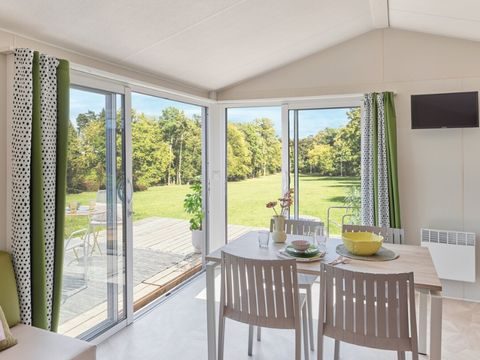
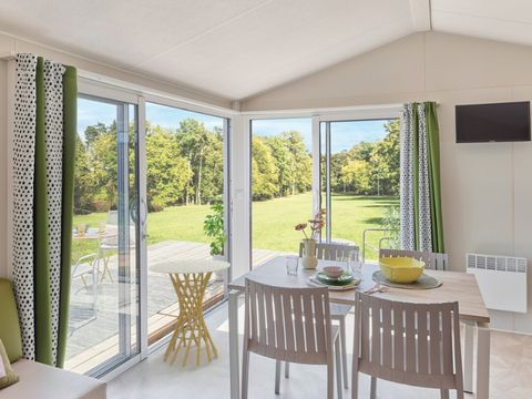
+ side table (190, 310)
